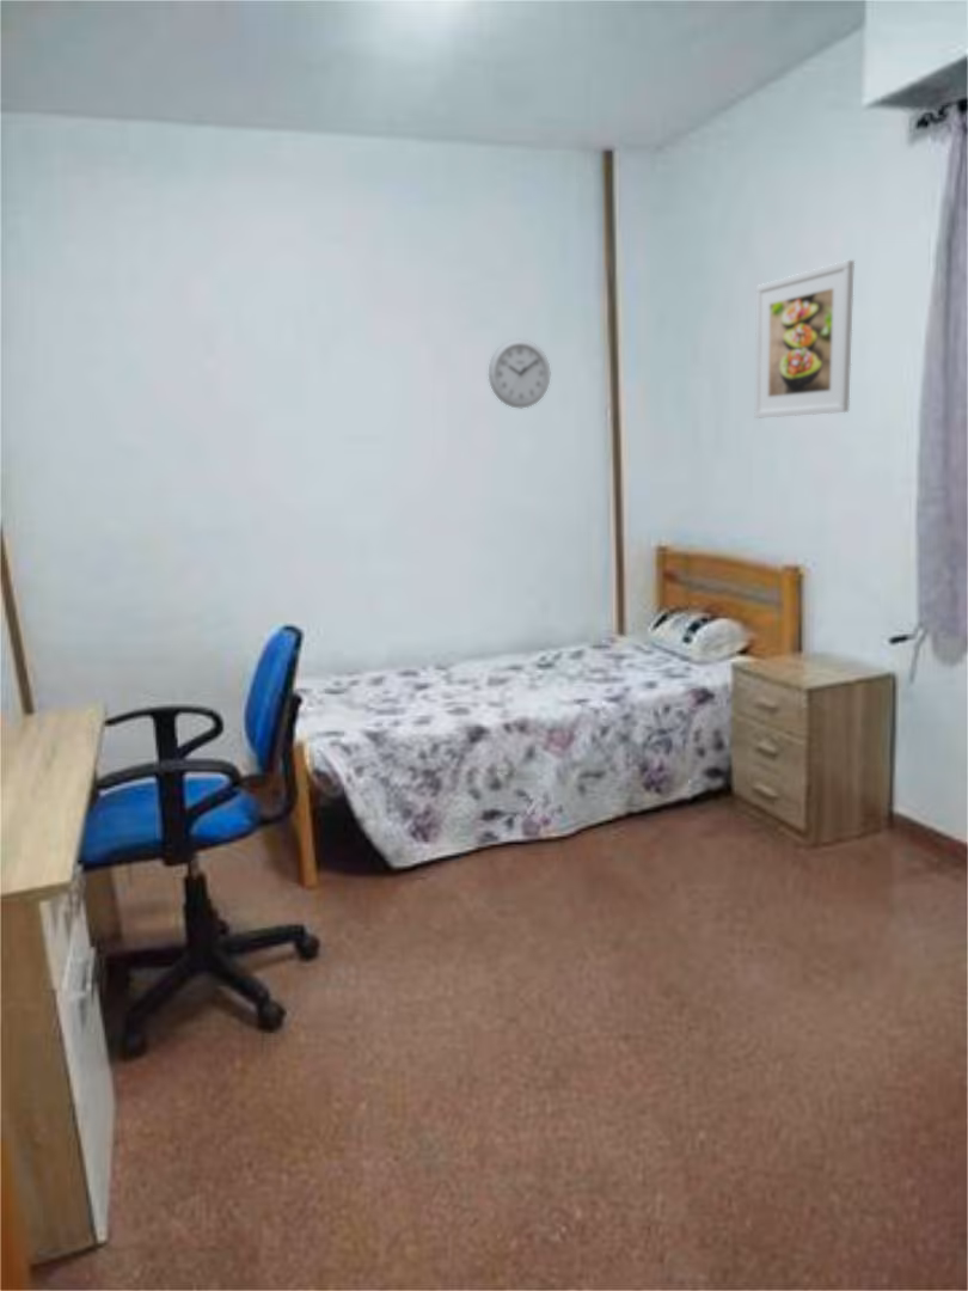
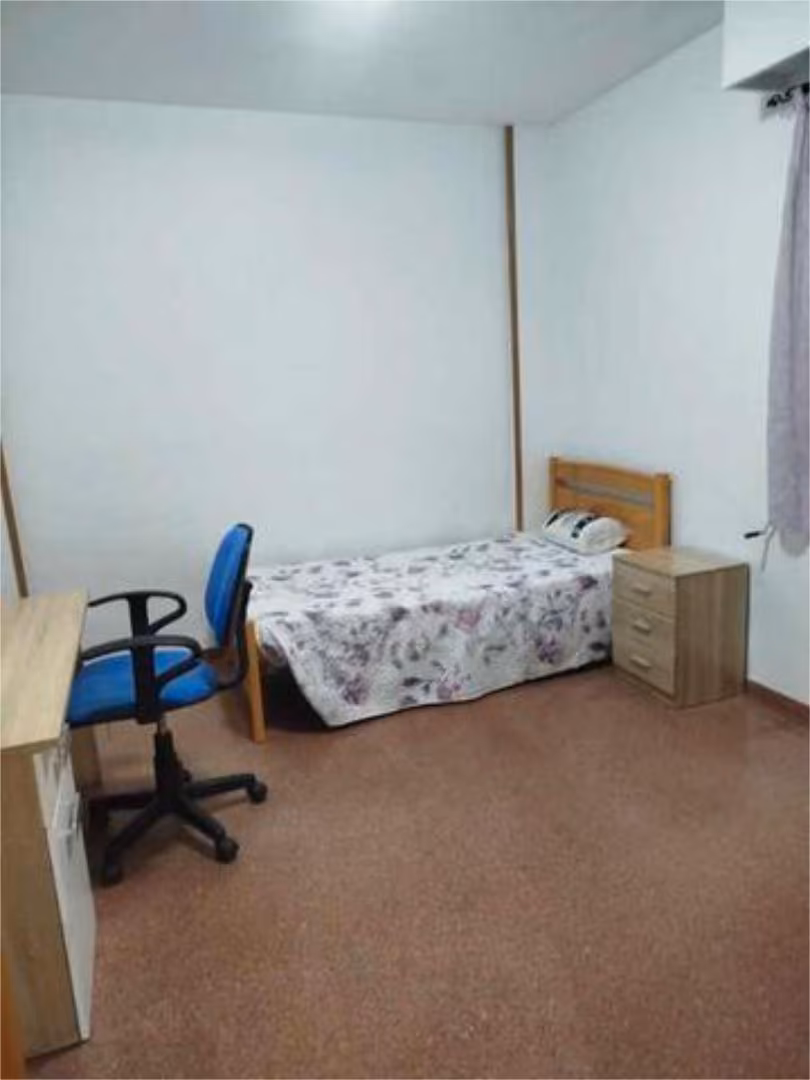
- wall clock (520, 373)
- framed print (799, 345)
